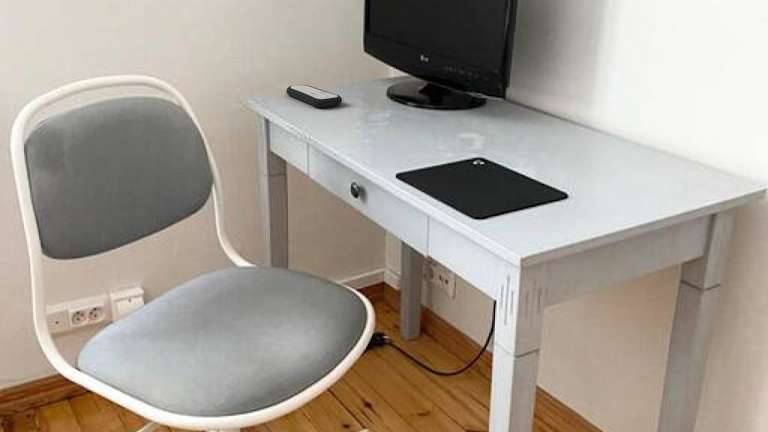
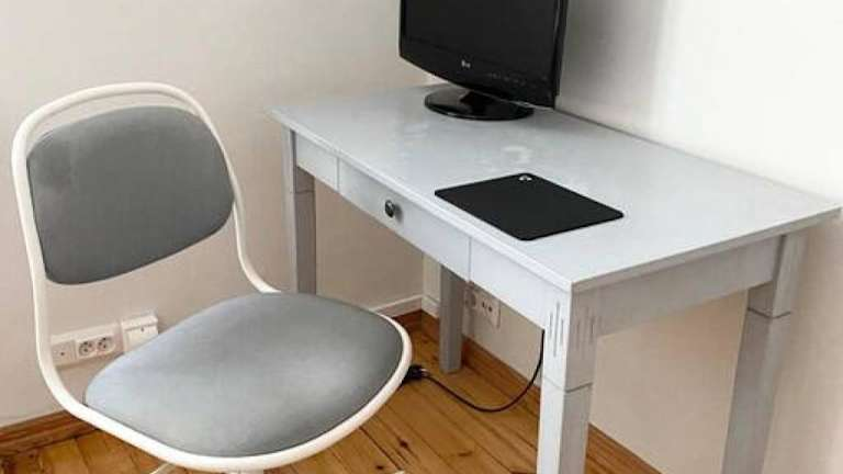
- remote control (312, 95)
